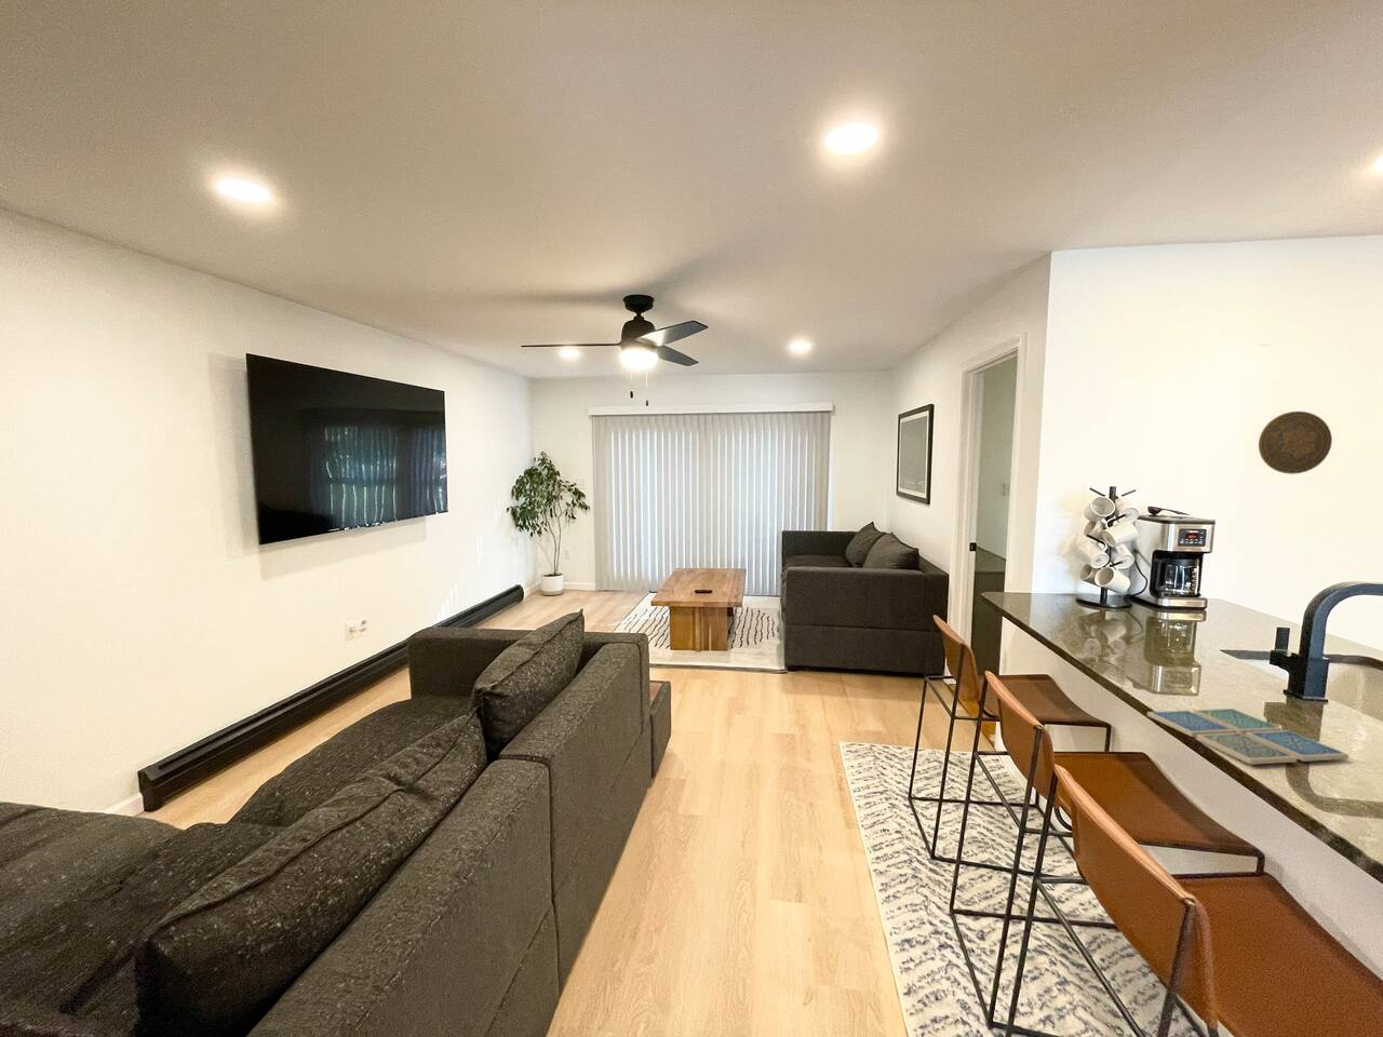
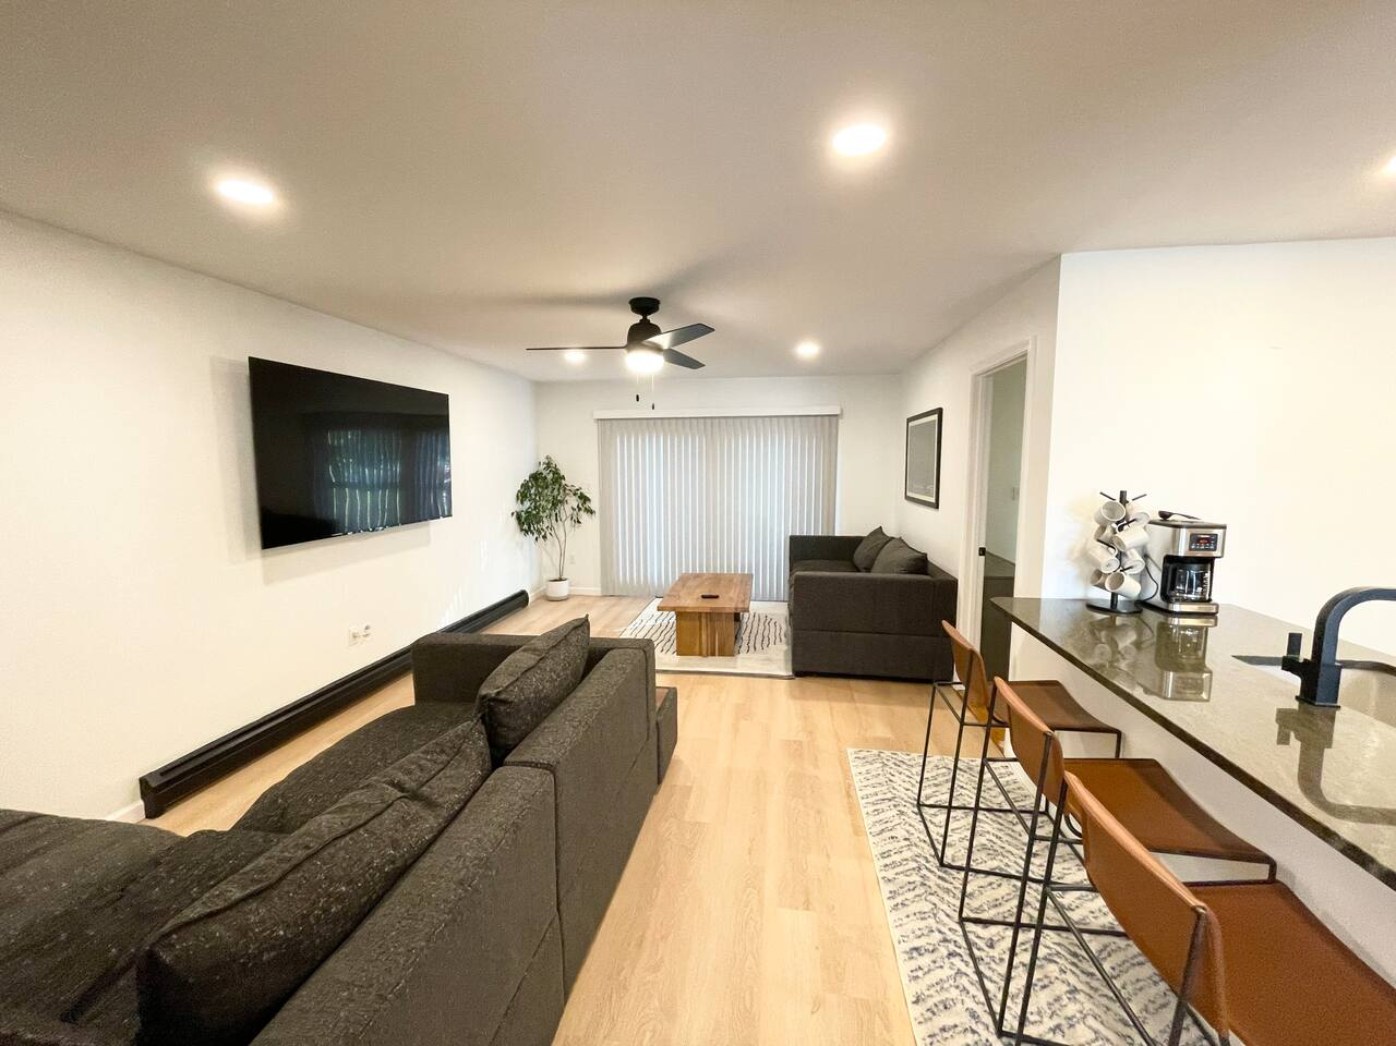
- decorative plate (1297, 442)
- drink coaster (1239, 733)
